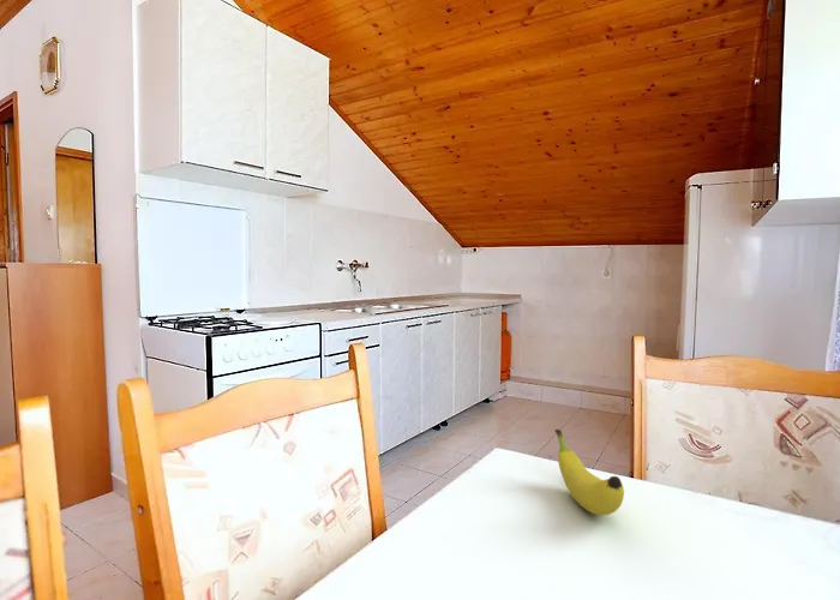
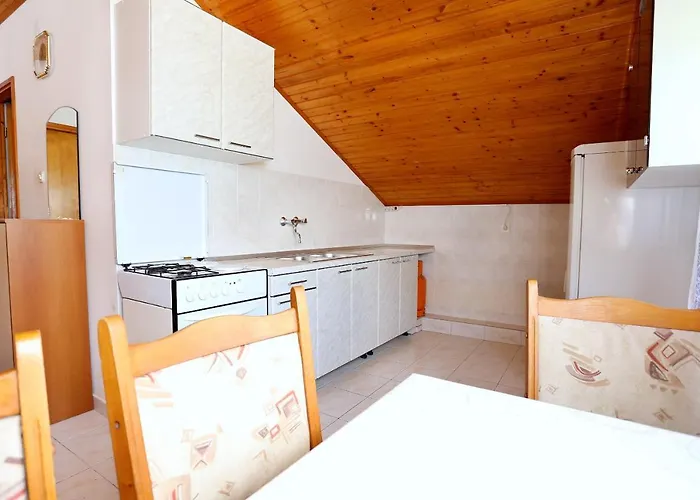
- fruit (588, 476)
